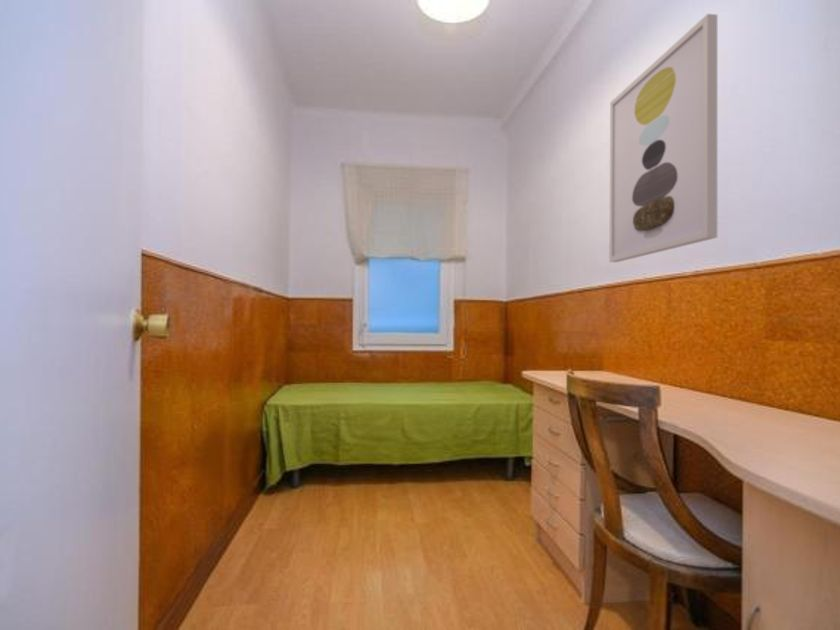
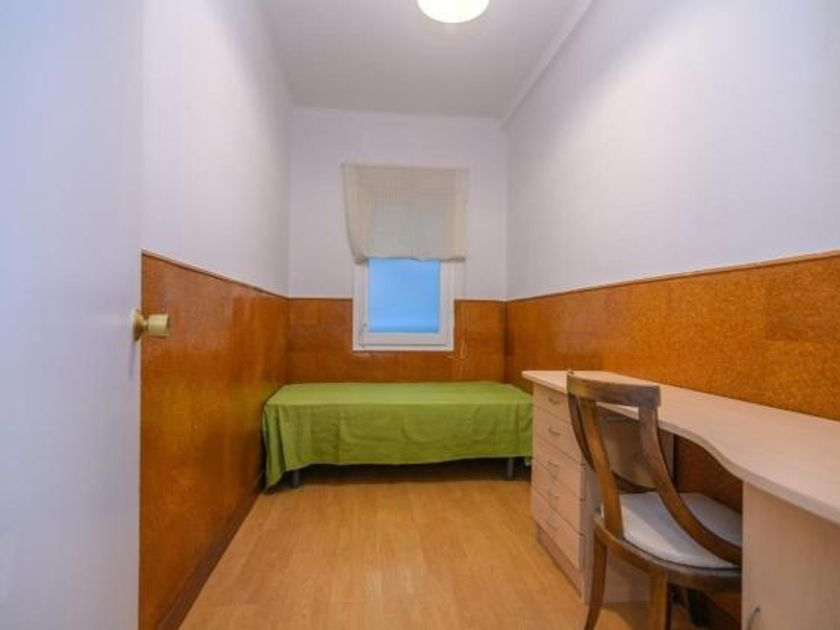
- wall art (652, 158)
